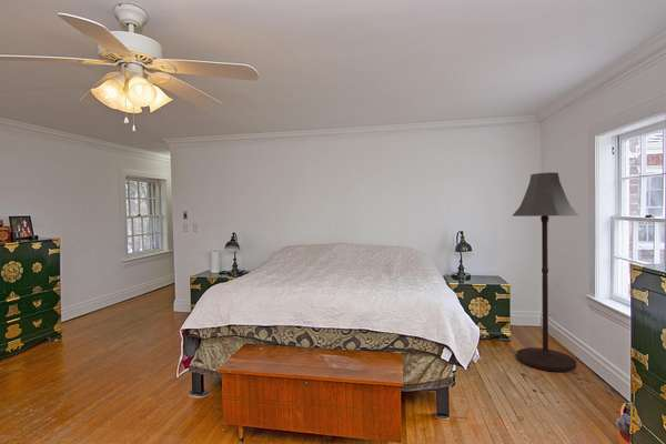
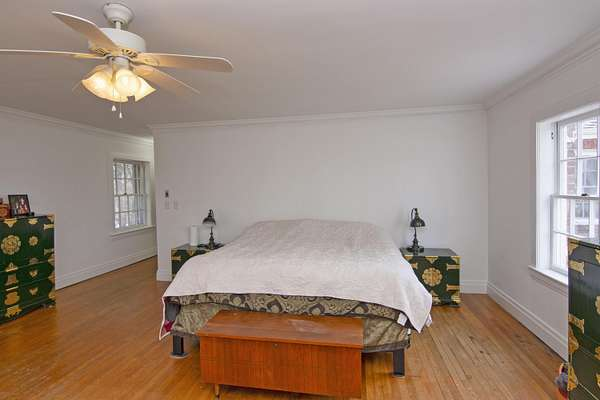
- floor lamp (544, 268)
